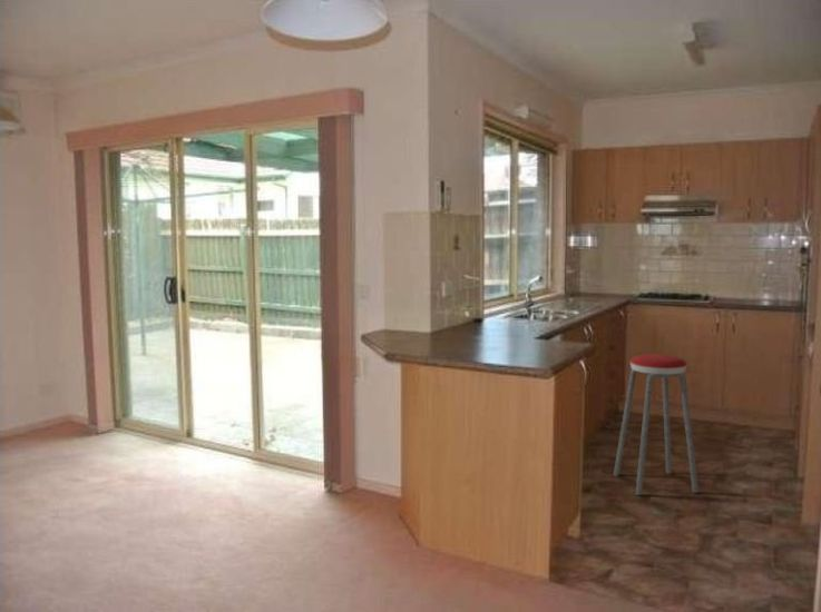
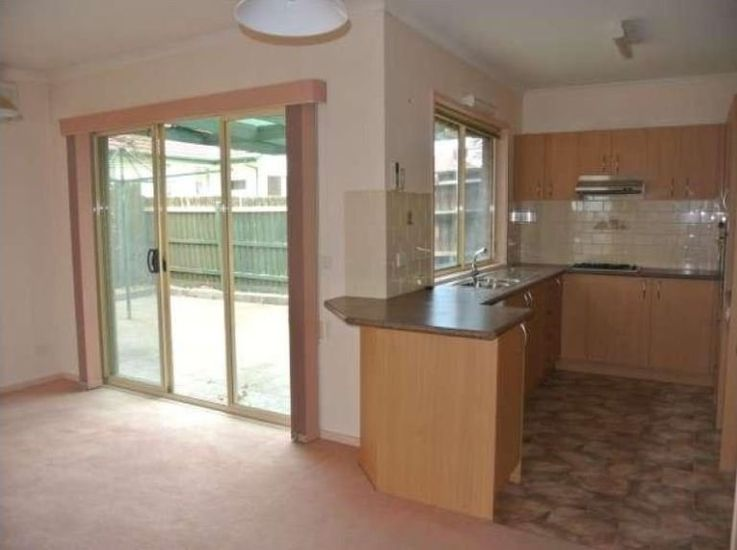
- music stool (648, 419)
